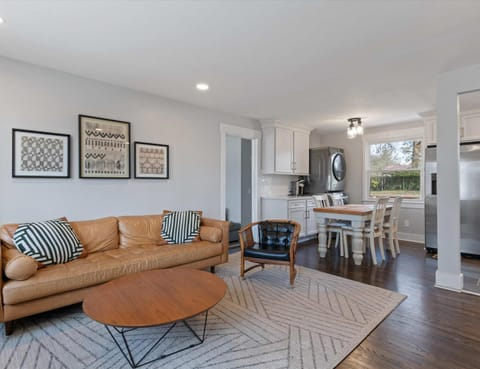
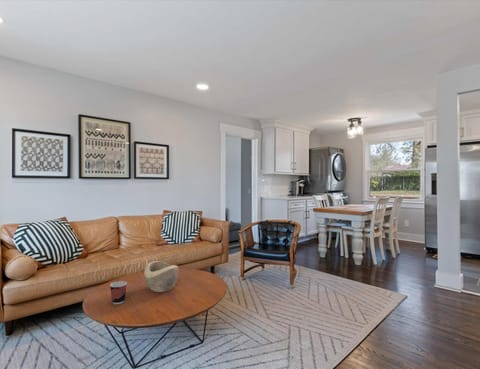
+ decorative bowl (161, 276)
+ cup (118, 292)
